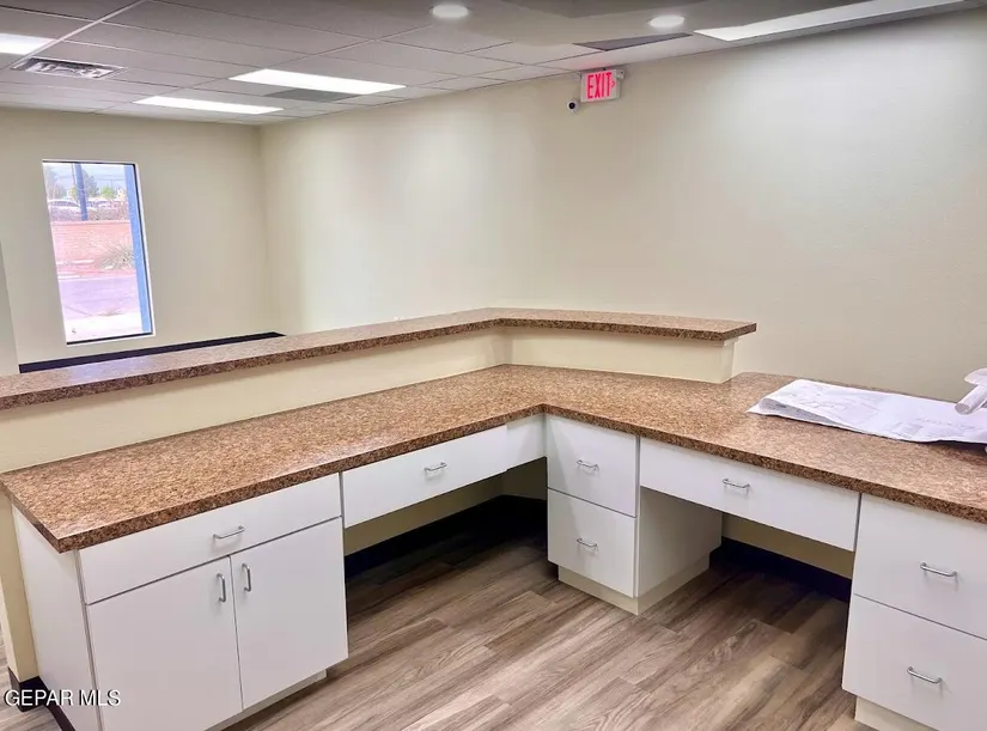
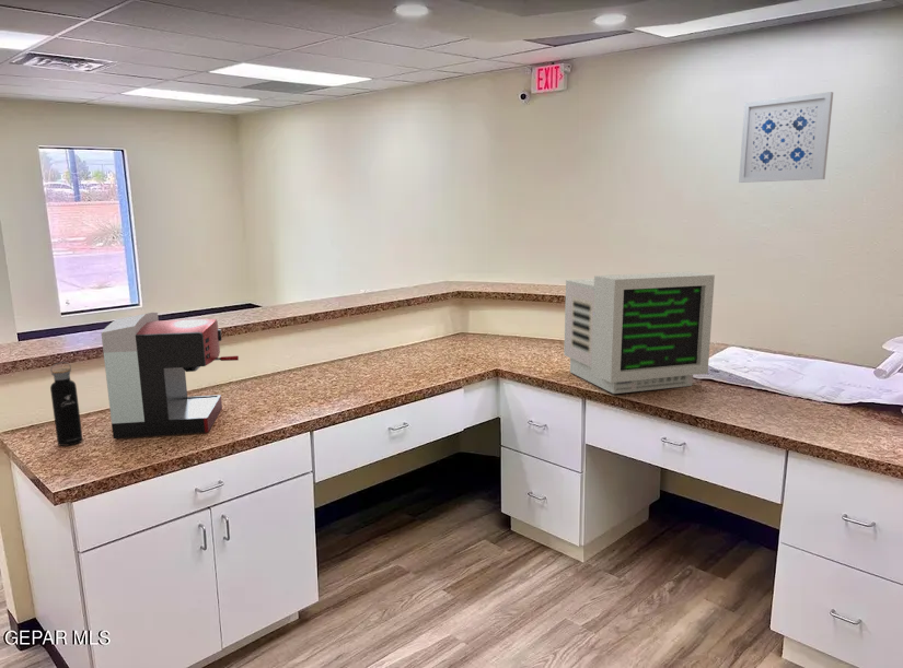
+ water bottle (65, 402)
+ wall art (783, 139)
+ computer monitor (632, 326)
+ coffee maker (180, 367)
